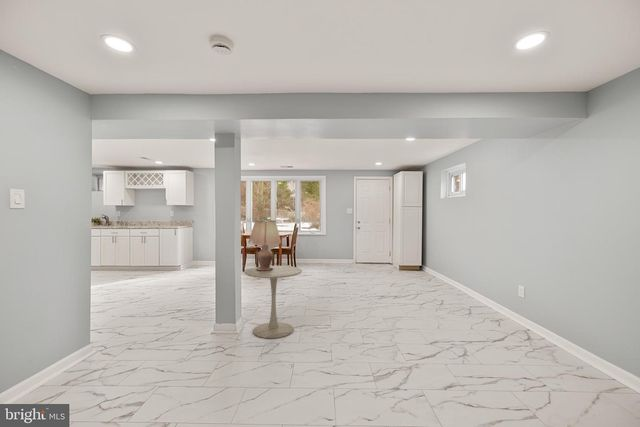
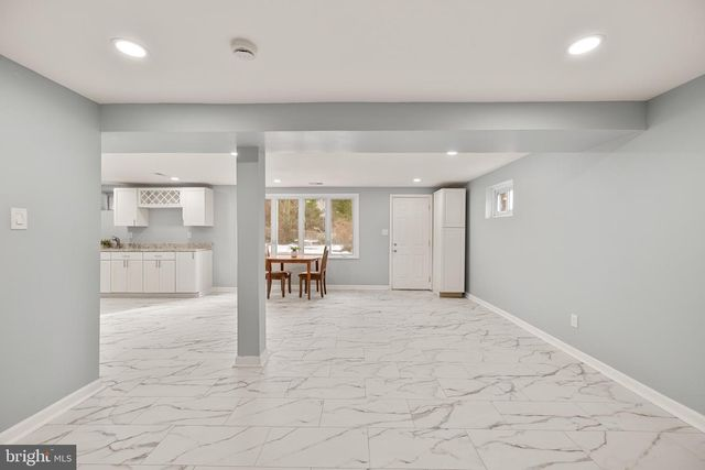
- side table (273, 300)
- lamp (264, 244)
